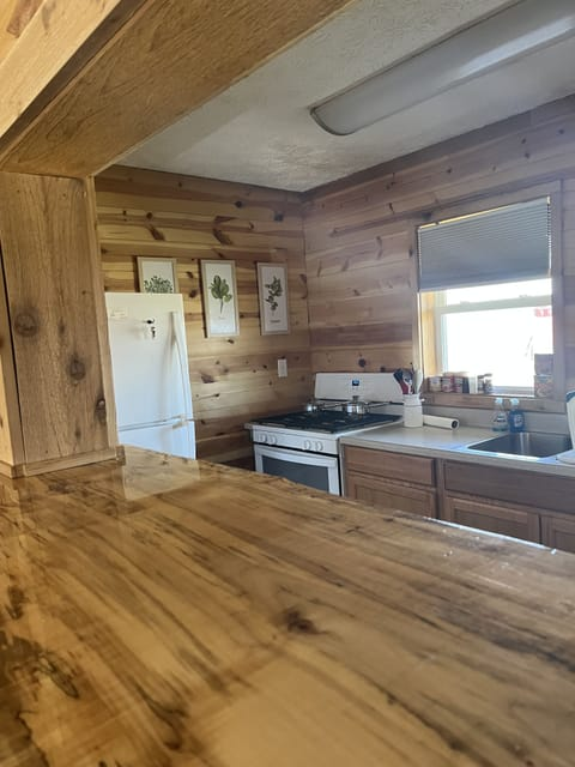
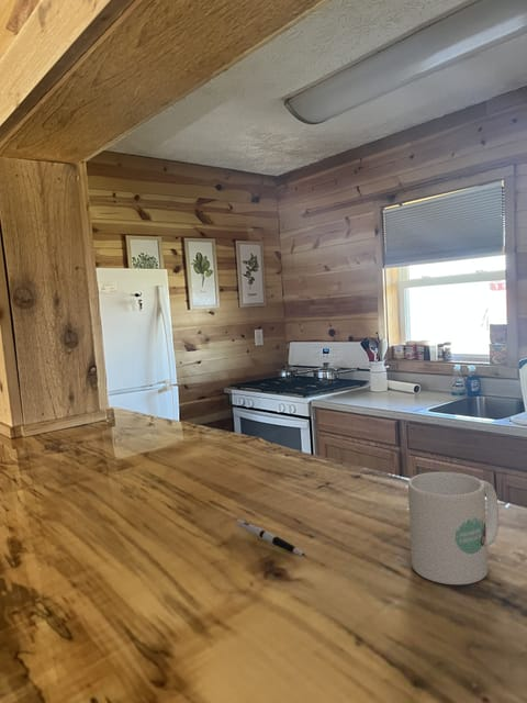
+ pen (269, 536)
+ mug (458, 521)
